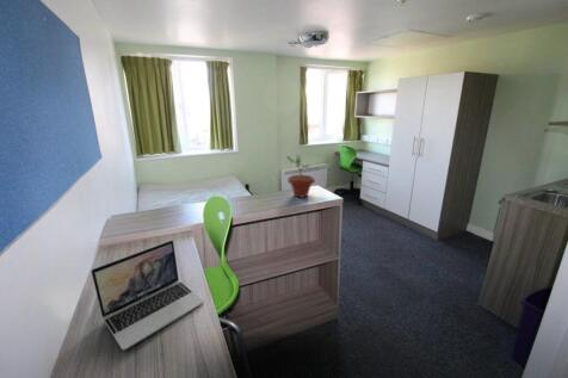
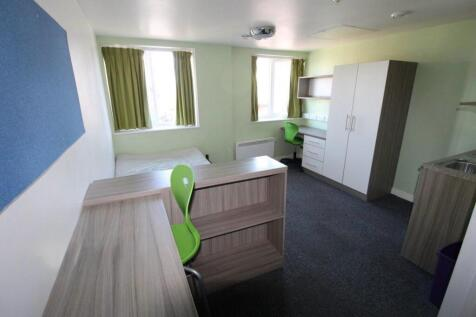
- potted plant (300, 174)
- laptop (152, 287)
